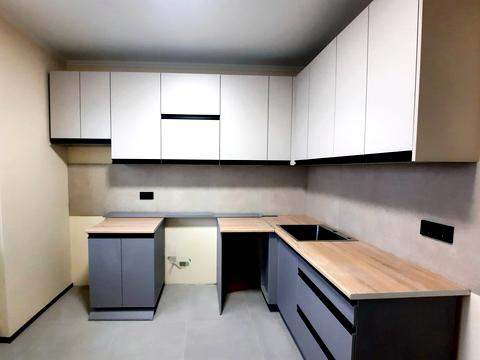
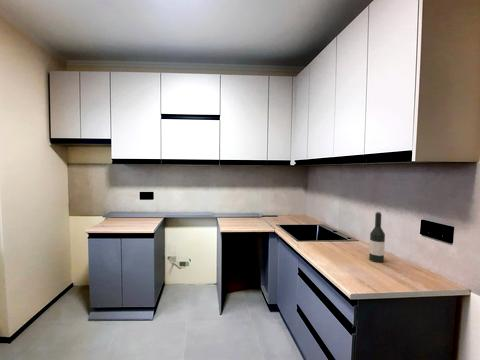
+ wine bottle (377, 236)
